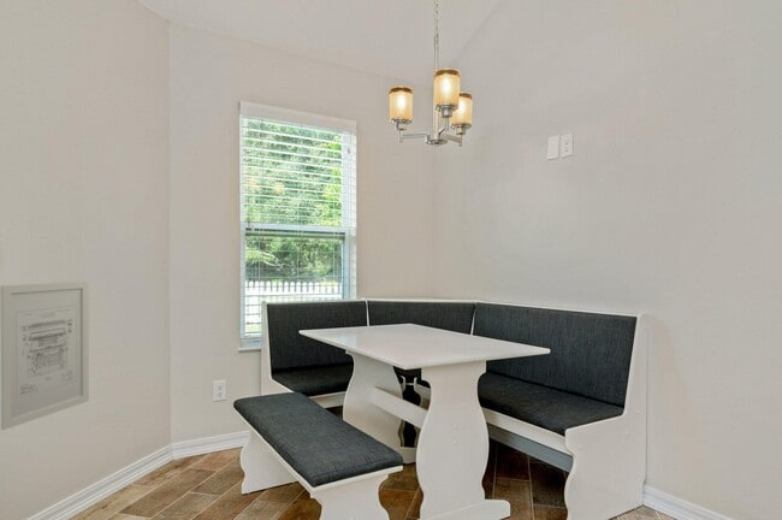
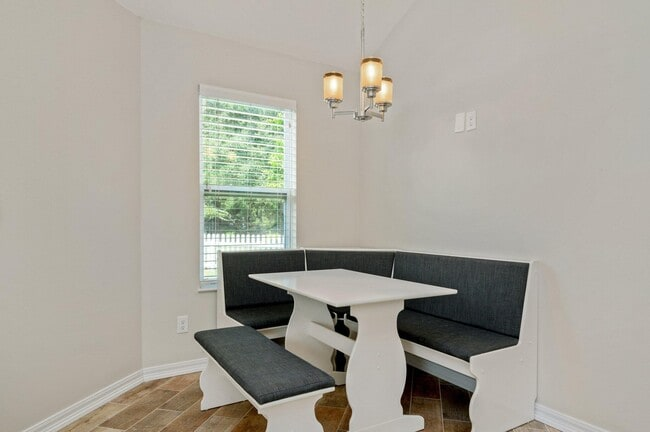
- wall art (48, 348)
